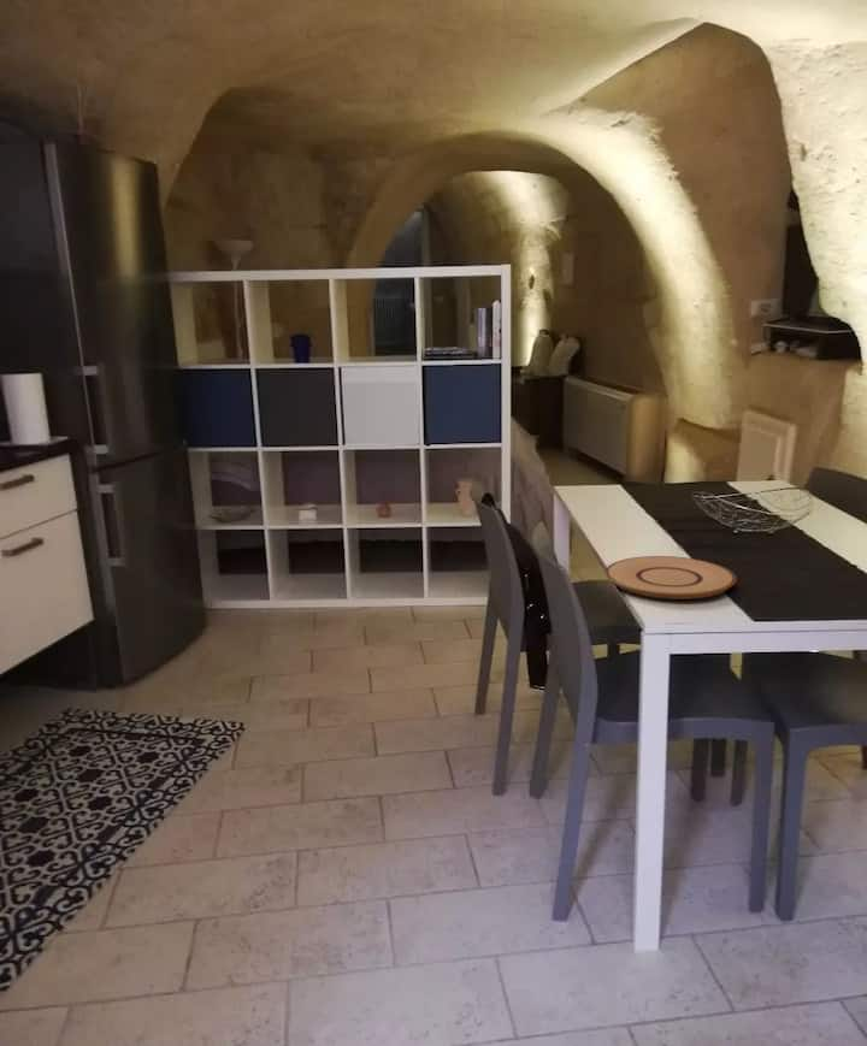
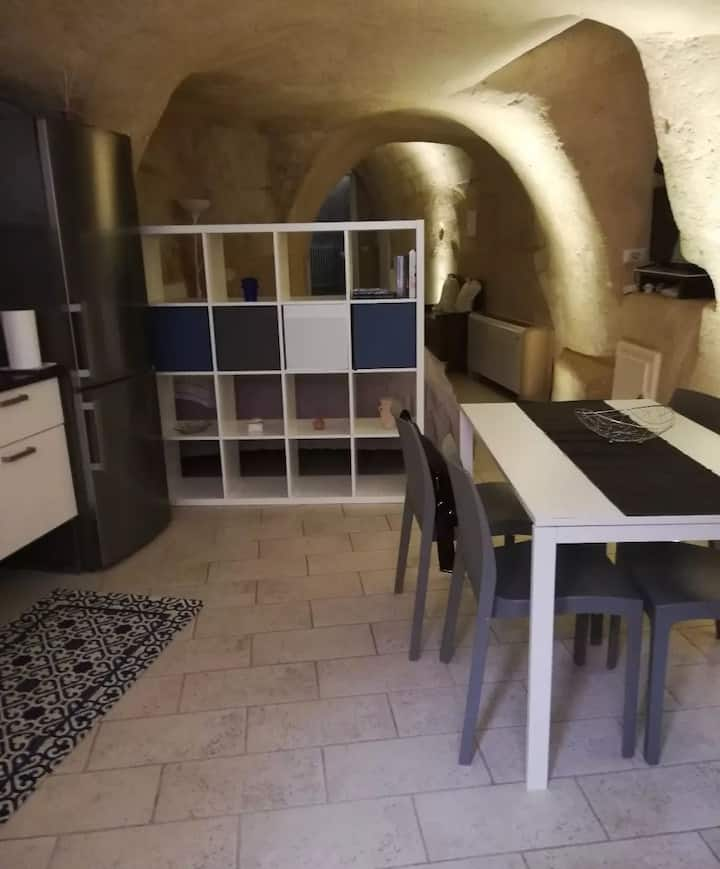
- plate (668, 577)
